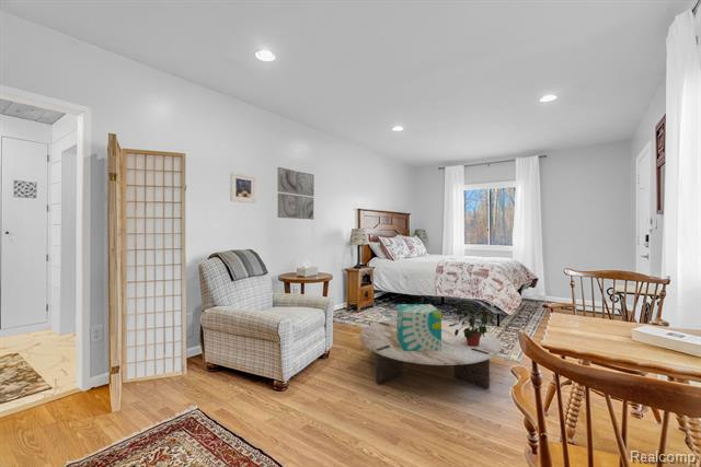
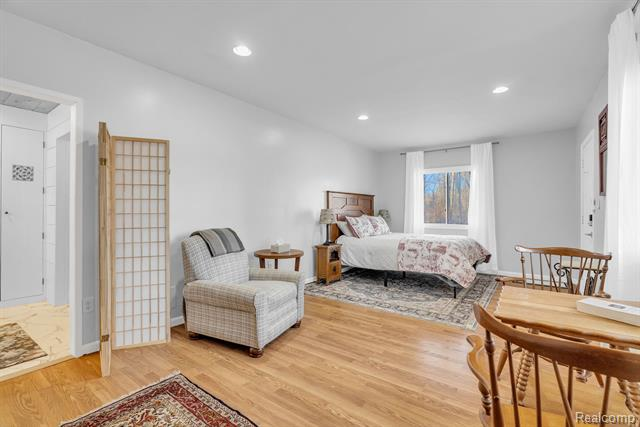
- potted plant (473, 324)
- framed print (243, 188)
- coffee table (426, 351)
- decorative box (417, 326)
- wall art (297, 194)
